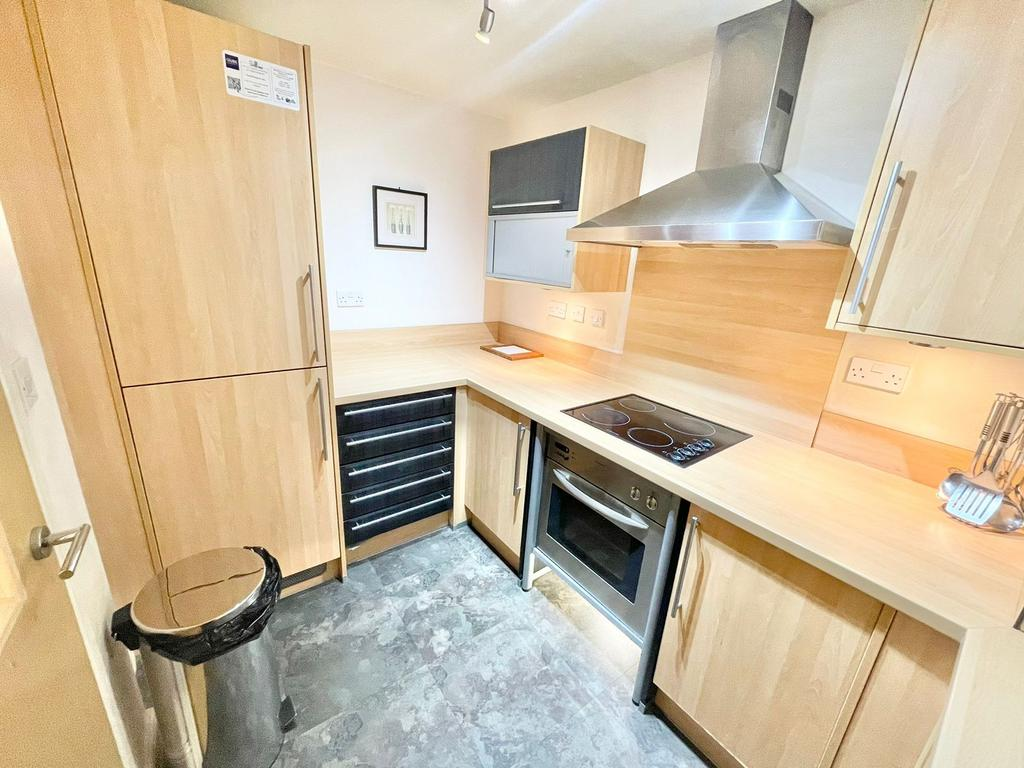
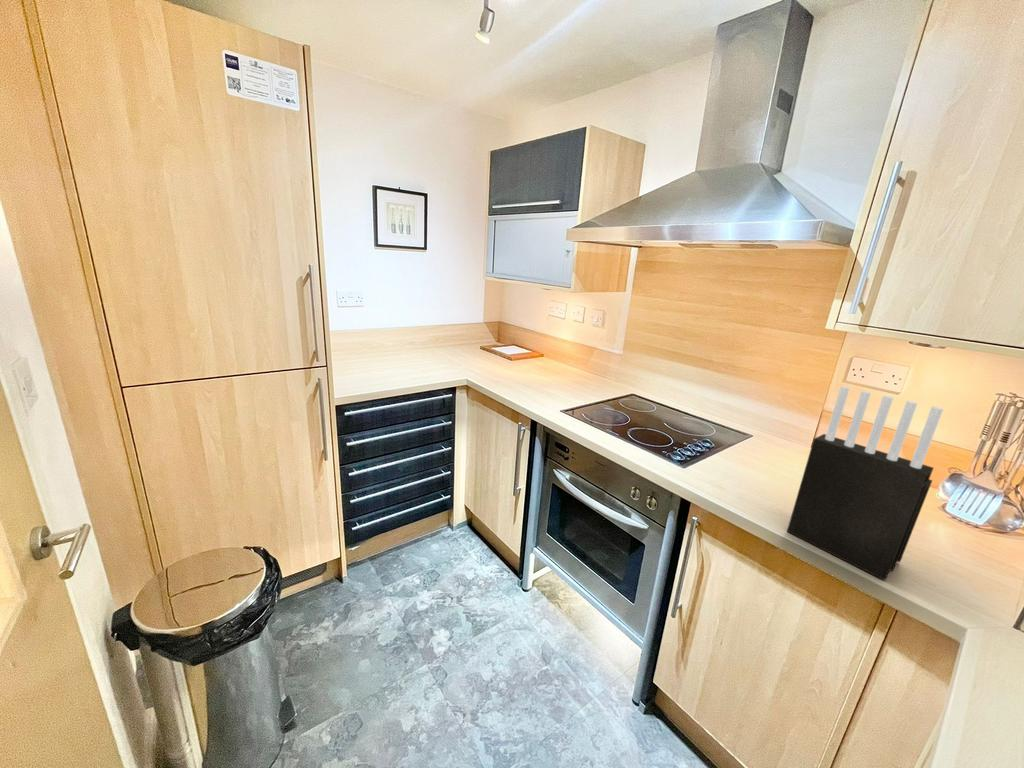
+ knife block (867, 473)
